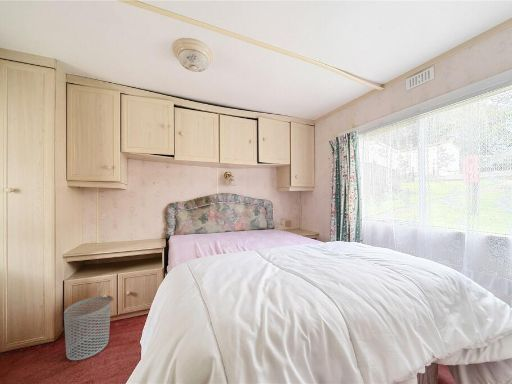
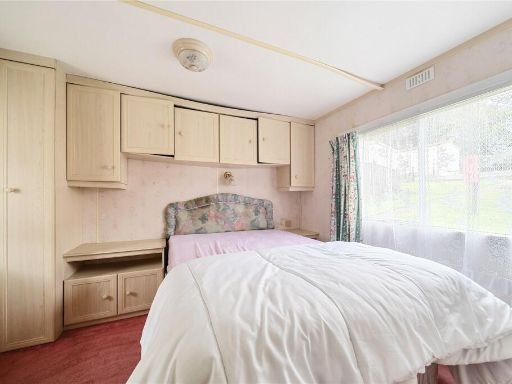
- waste bin (88, 326)
